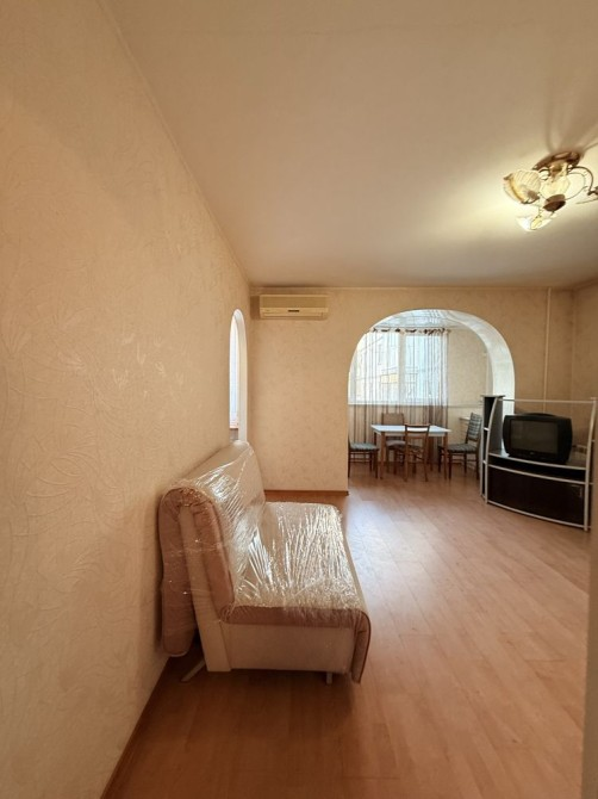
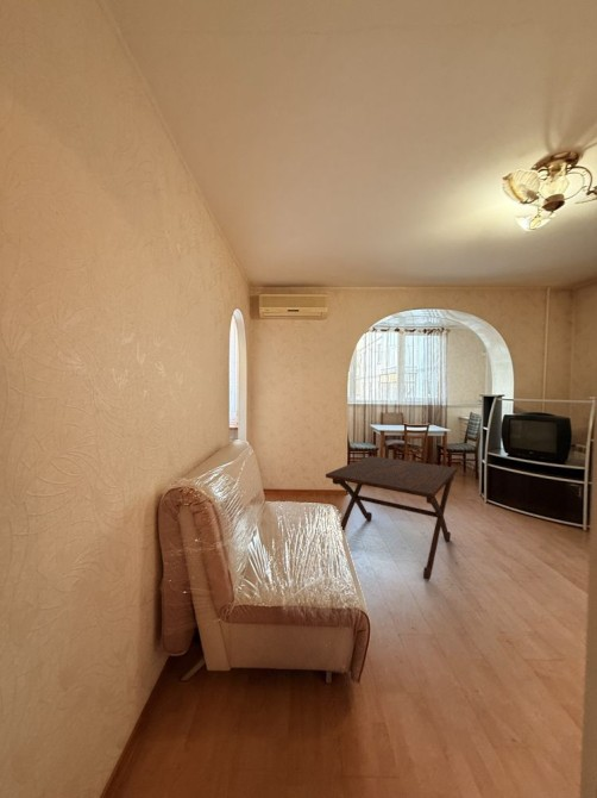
+ side table (394, 506)
